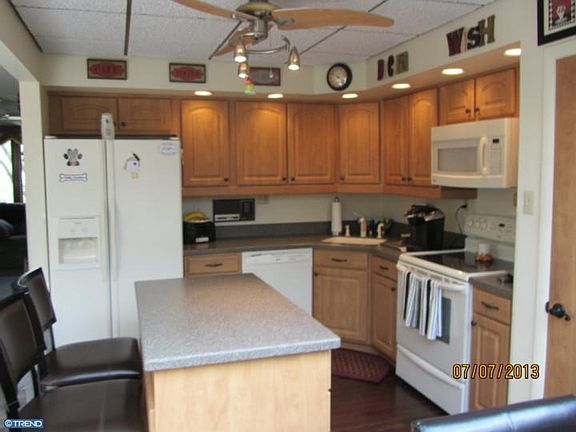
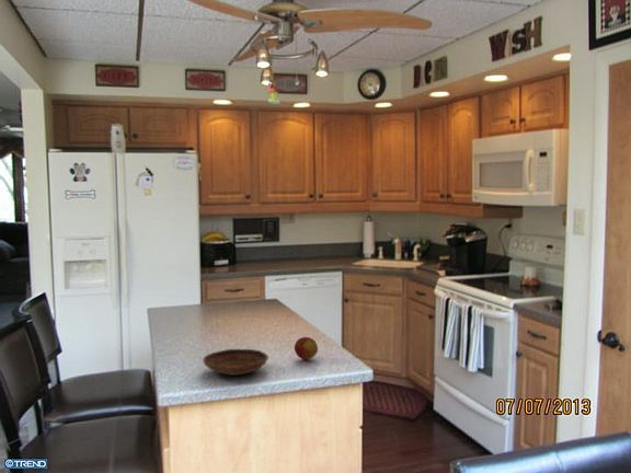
+ apple (306, 348)
+ bowl (236, 364)
